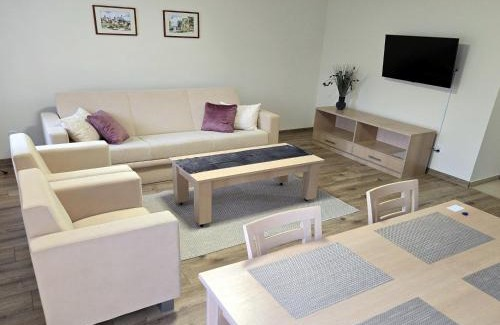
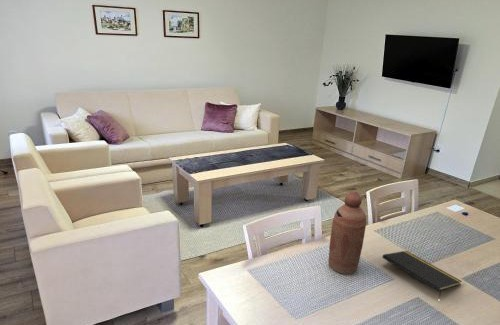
+ notepad (420, 269)
+ bottle (348, 229)
